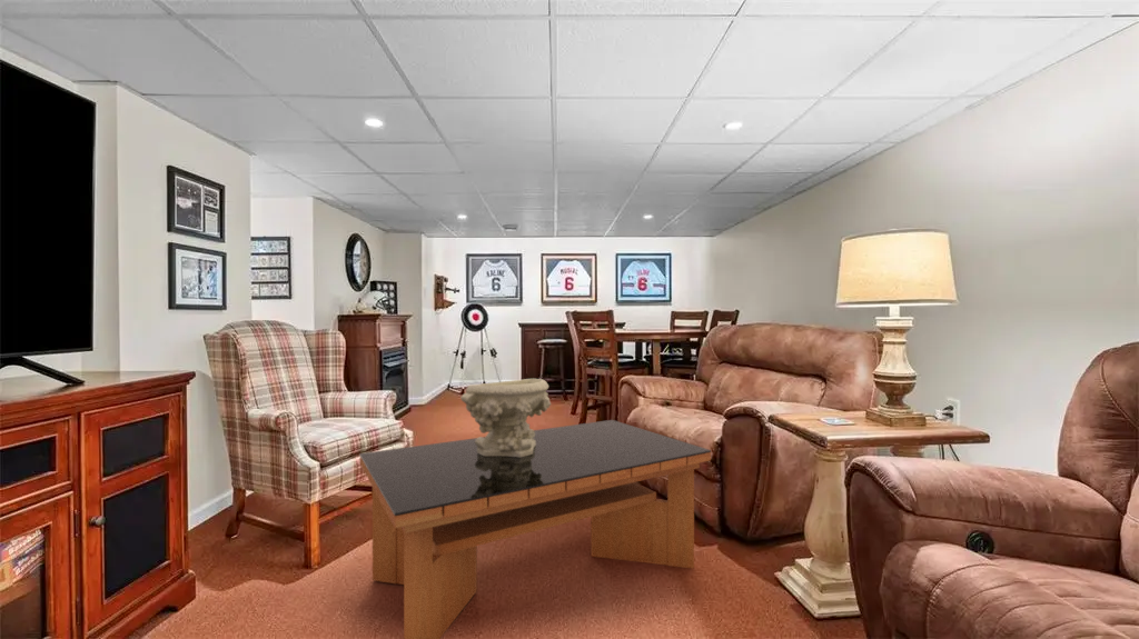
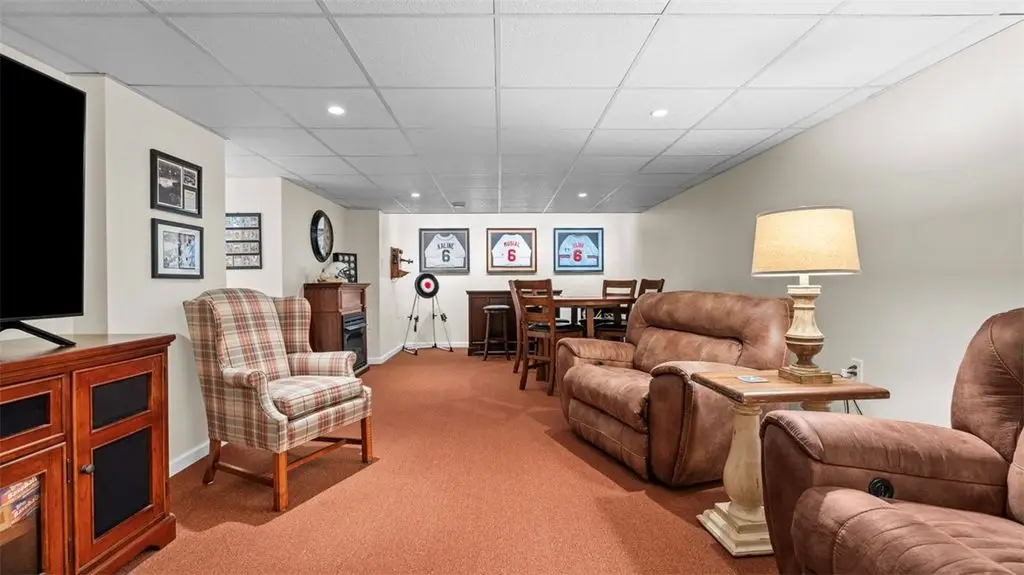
- decorative bowl (509, 416)
- coffee table (537, 512)
